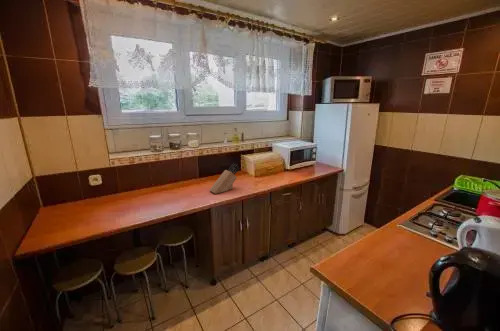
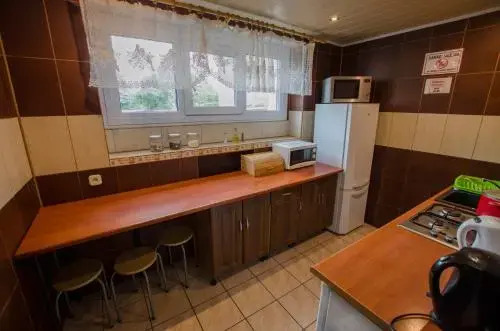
- knife block (225, 177)
